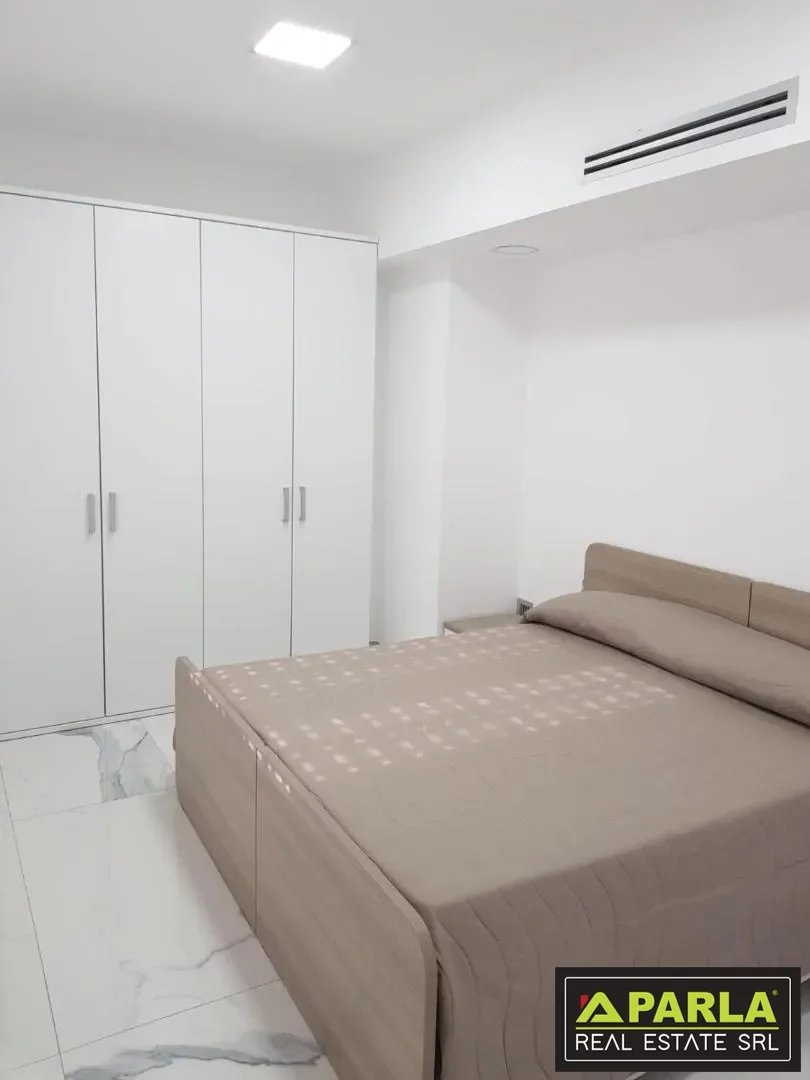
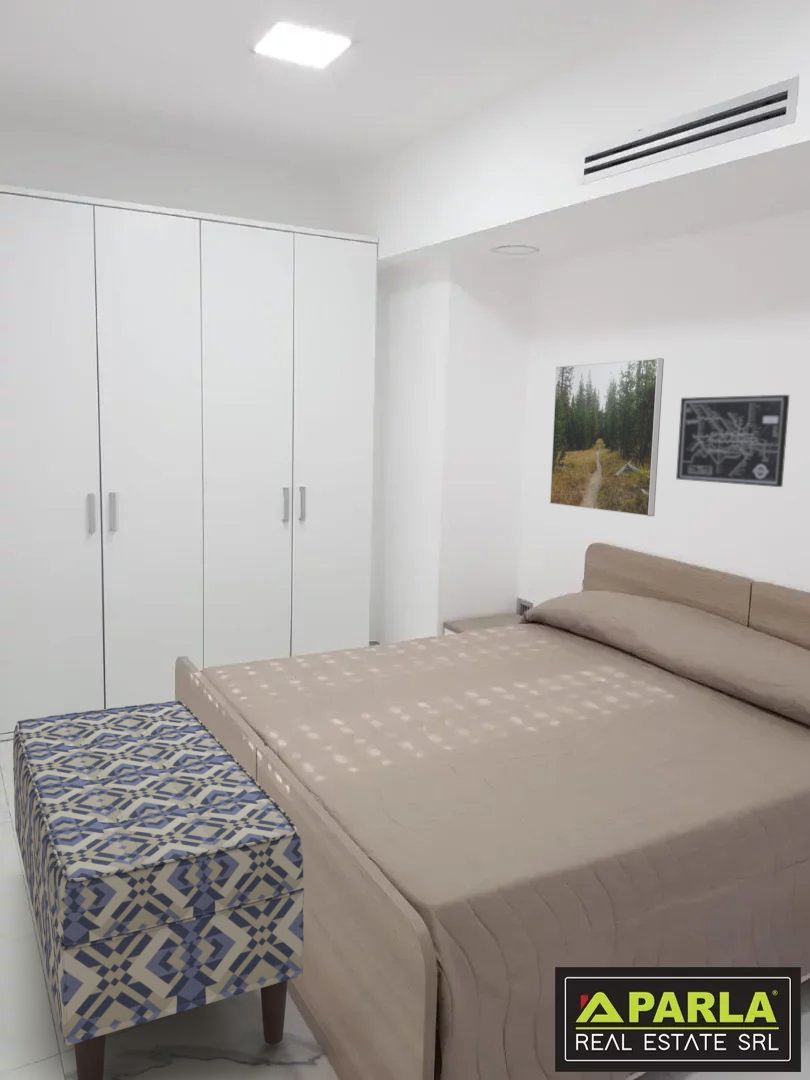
+ bench (138, 859)
+ wall art (729, 439)
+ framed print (602, 436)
